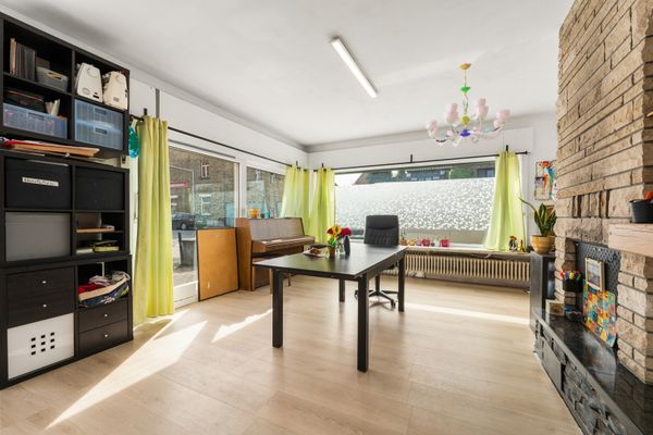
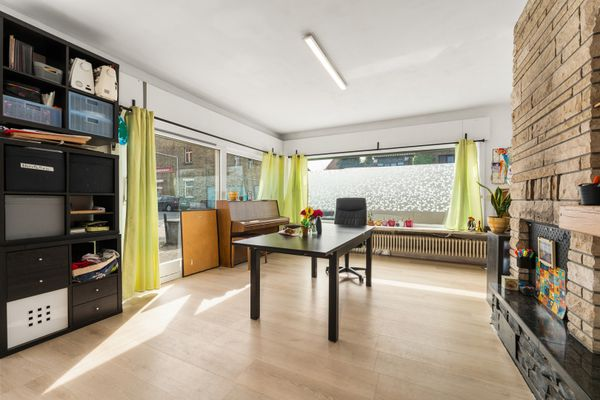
- chandelier (466, 104)
